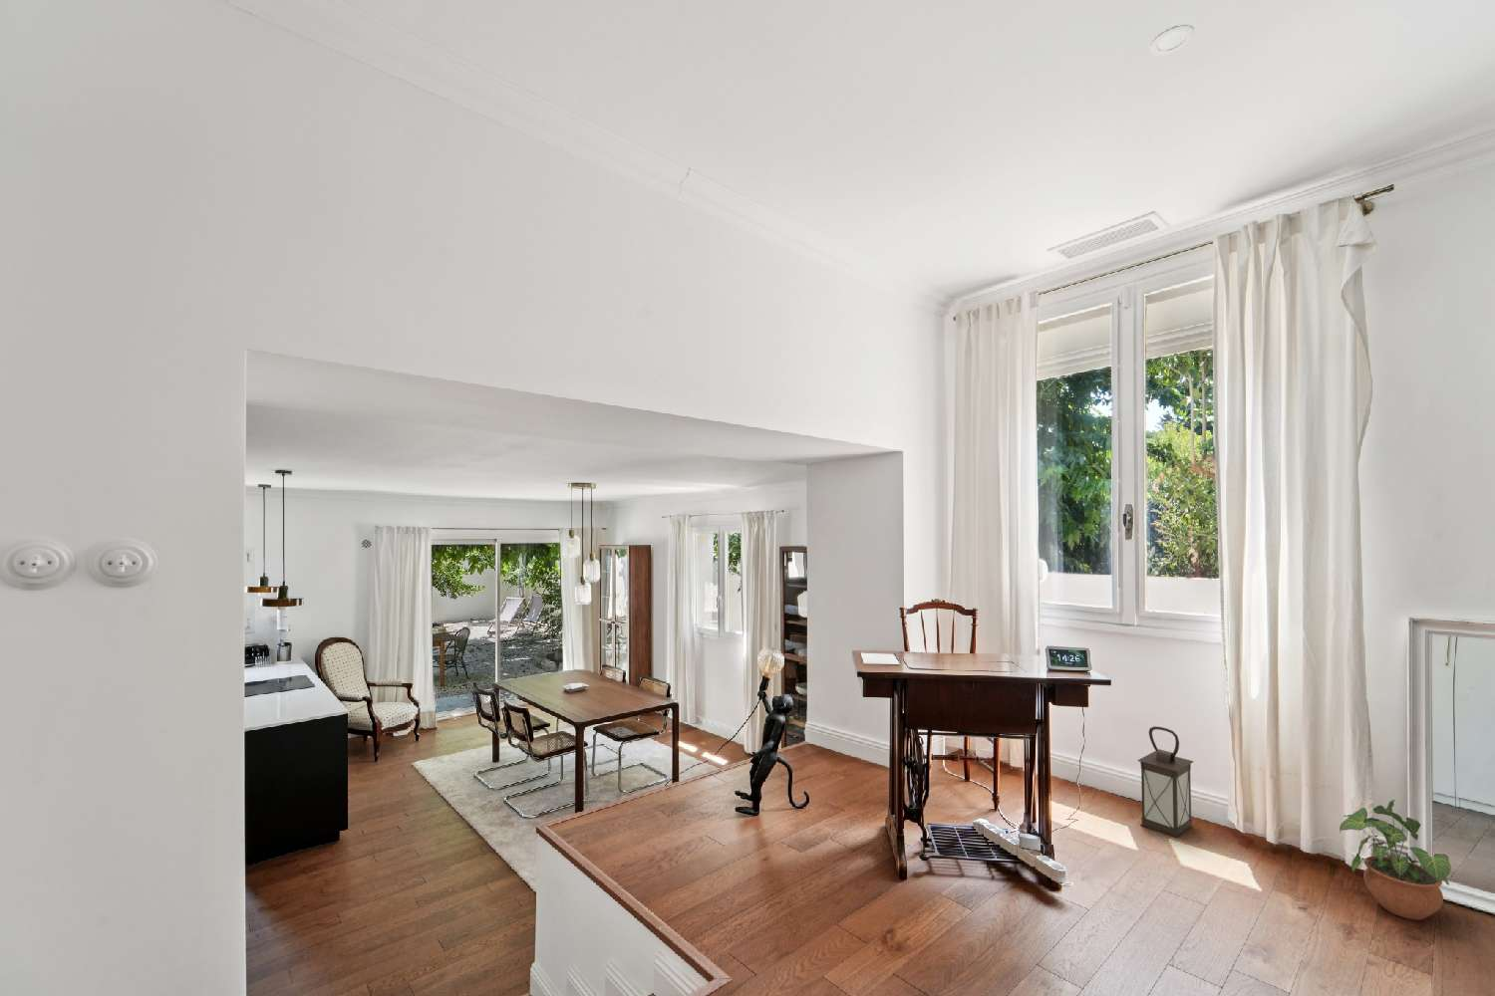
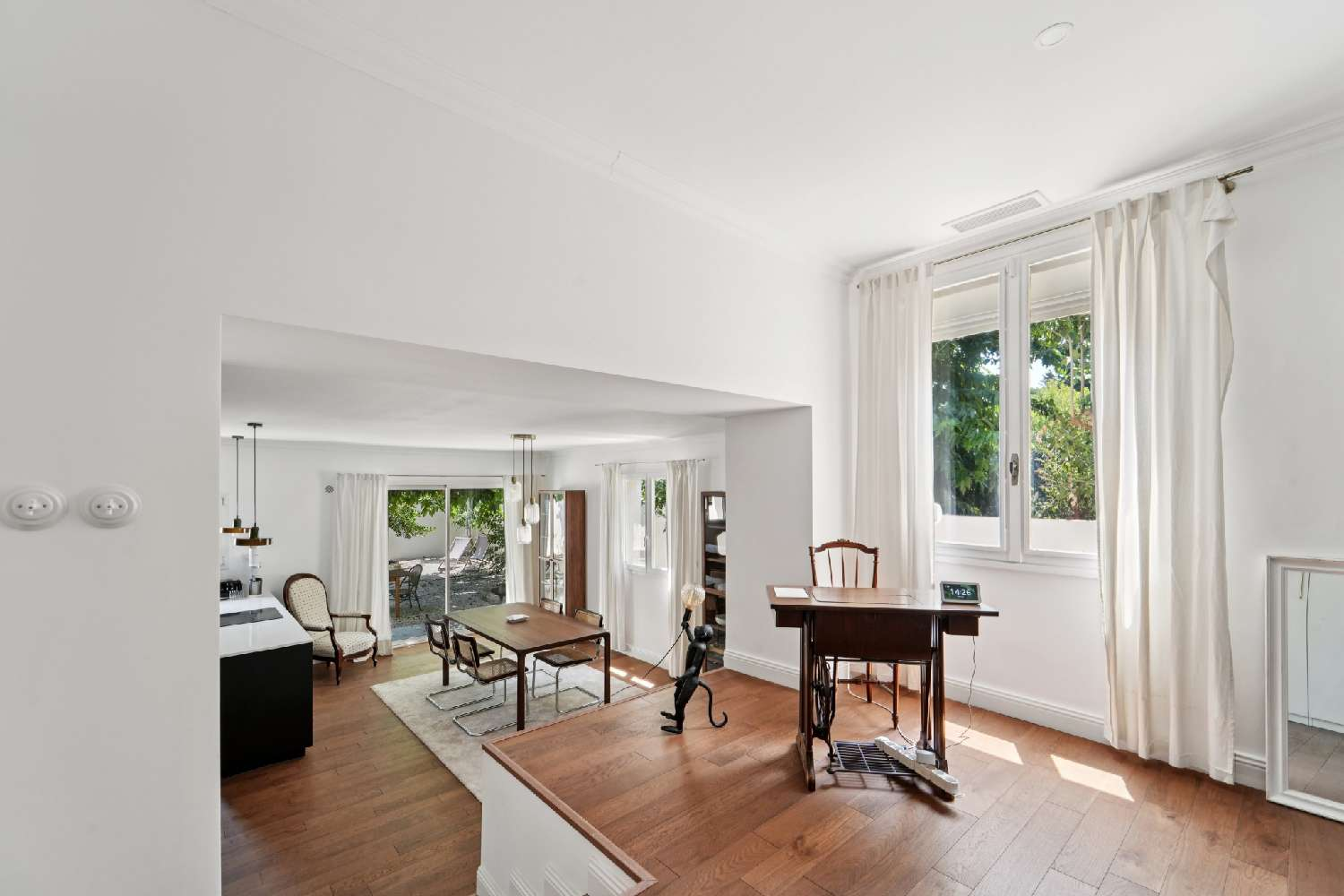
- lantern (1166, 776)
- potted plant (1396, 854)
